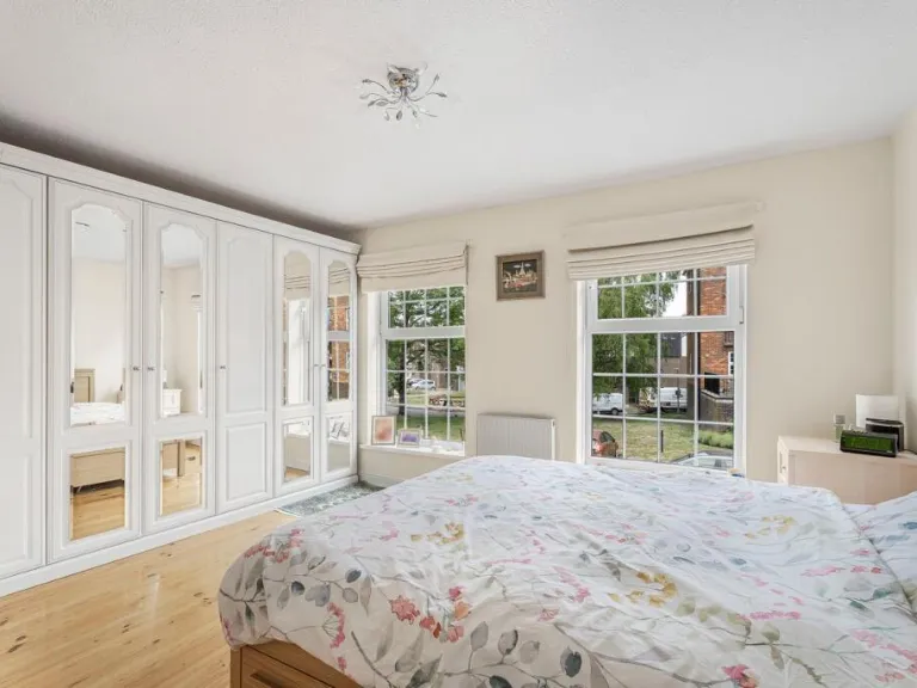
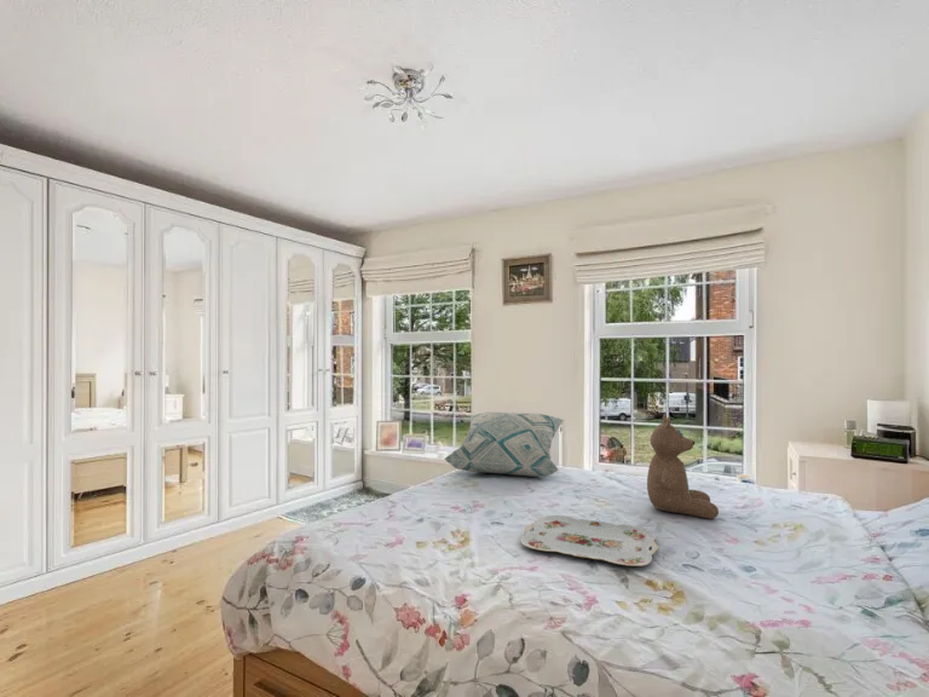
+ serving tray (588, 538)
+ teddy bear (680, 462)
+ decorative pillow (508, 442)
